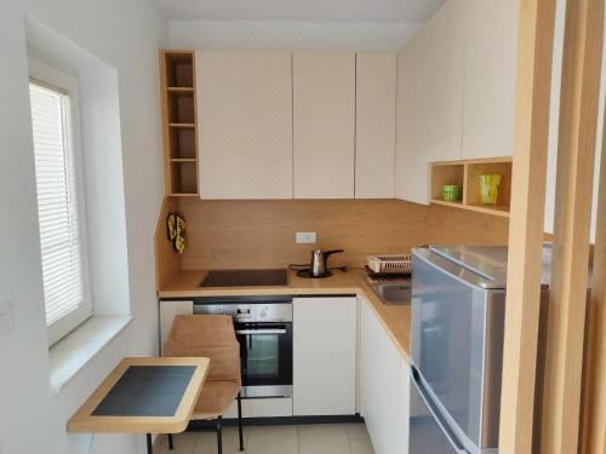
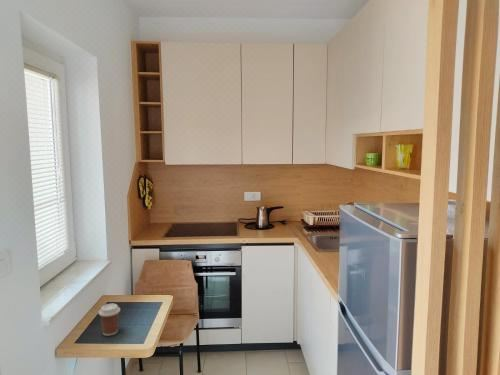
+ coffee cup (109, 319)
